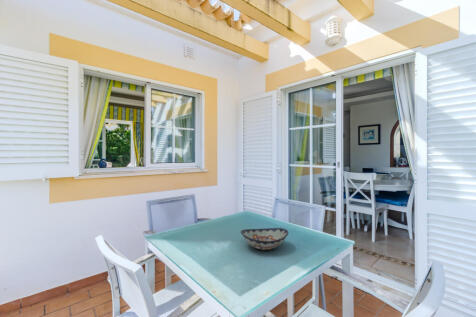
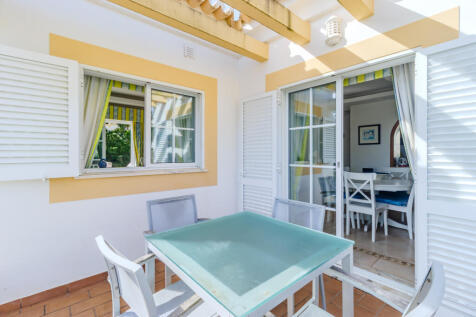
- decorative bowl (264, 239)
